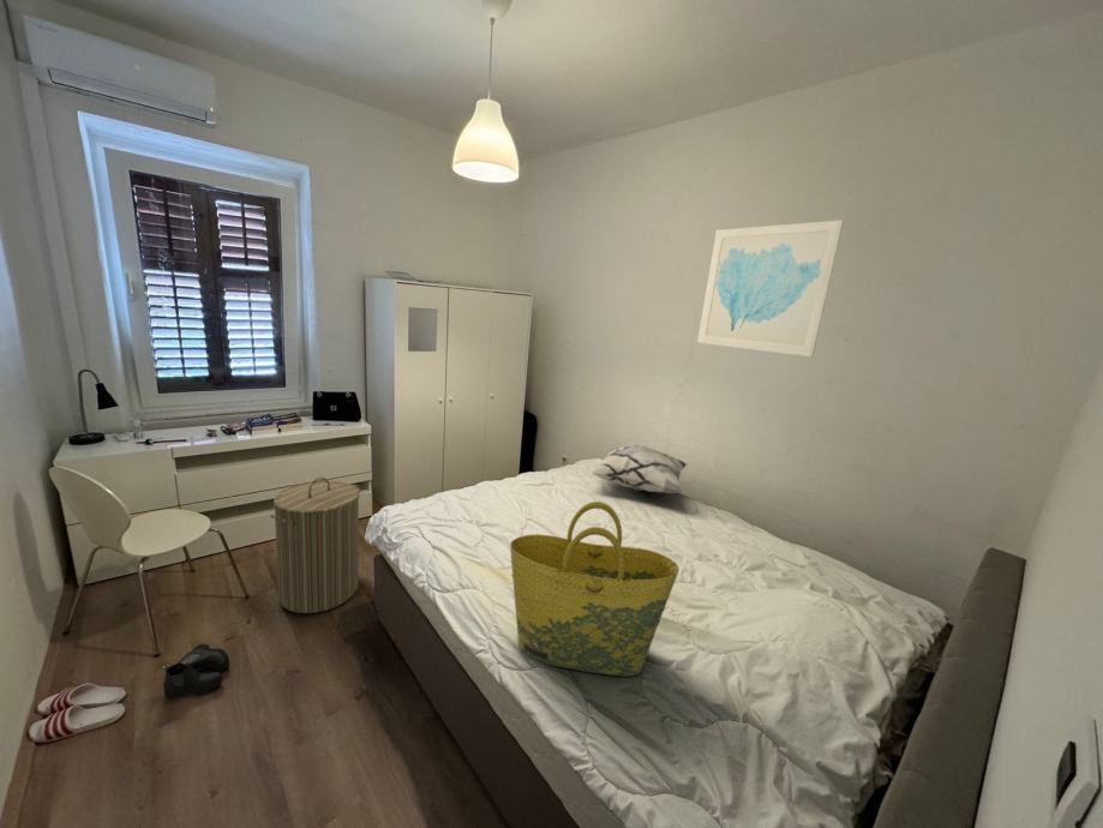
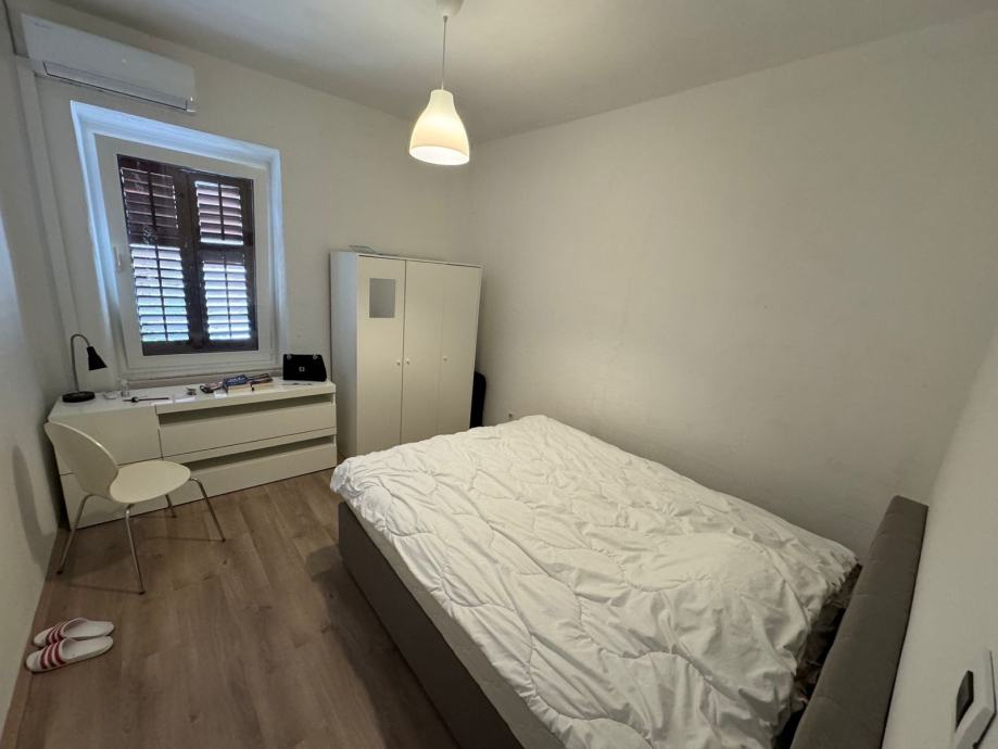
- wall art (761, 289)
- boots (198, 660)
- decorative pillow (641, 467)
- tote bag (589, 583)
- laundry hamper (318, 536)
